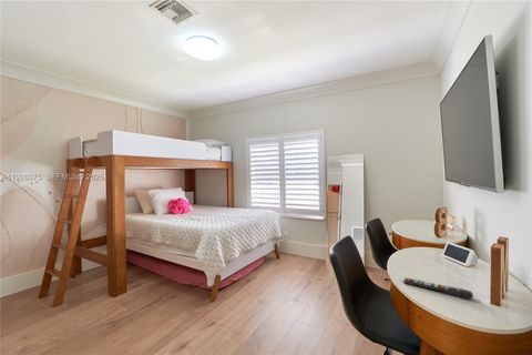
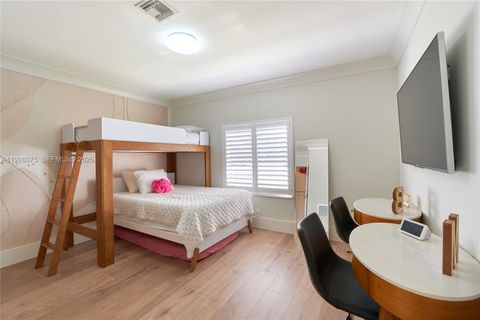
- remote control (436, 286)
